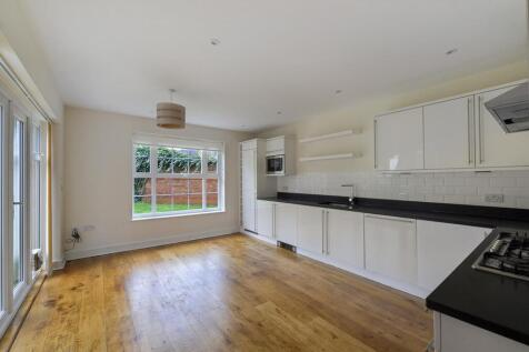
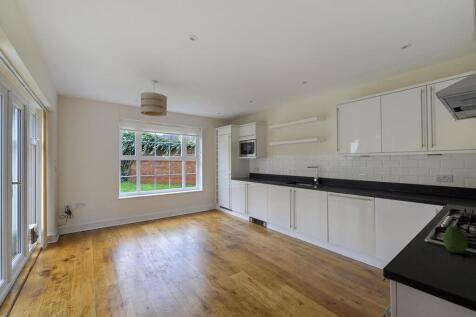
+ fruit (455, 239)
